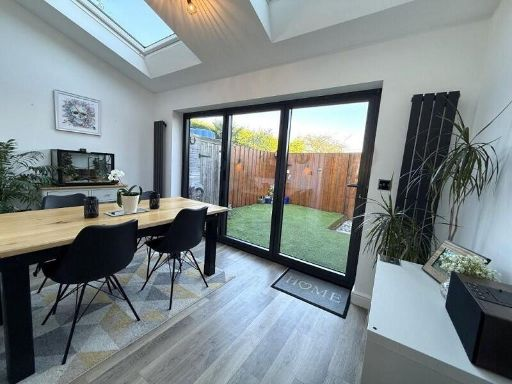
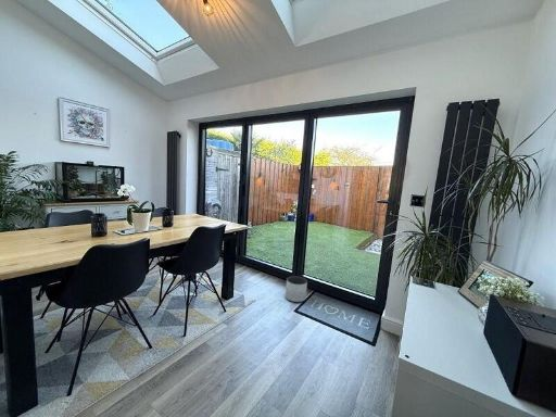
+ planter (295, 289)
